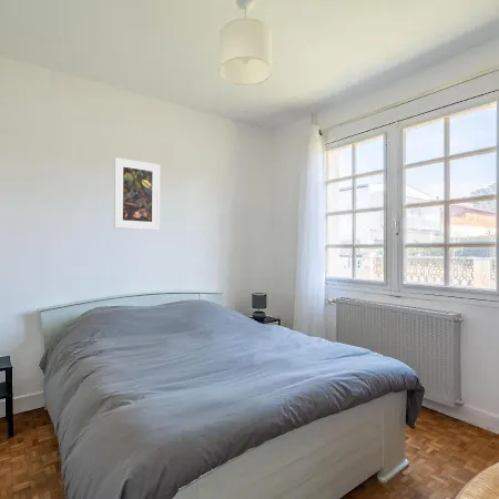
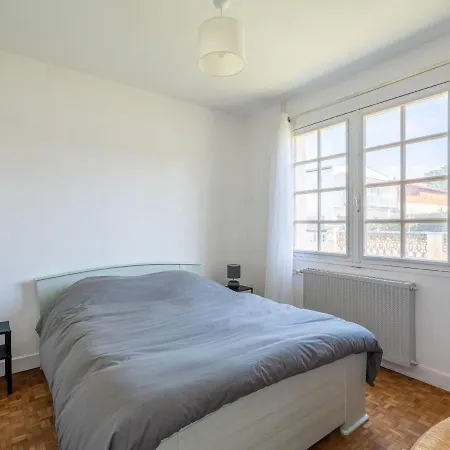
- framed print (138, 194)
